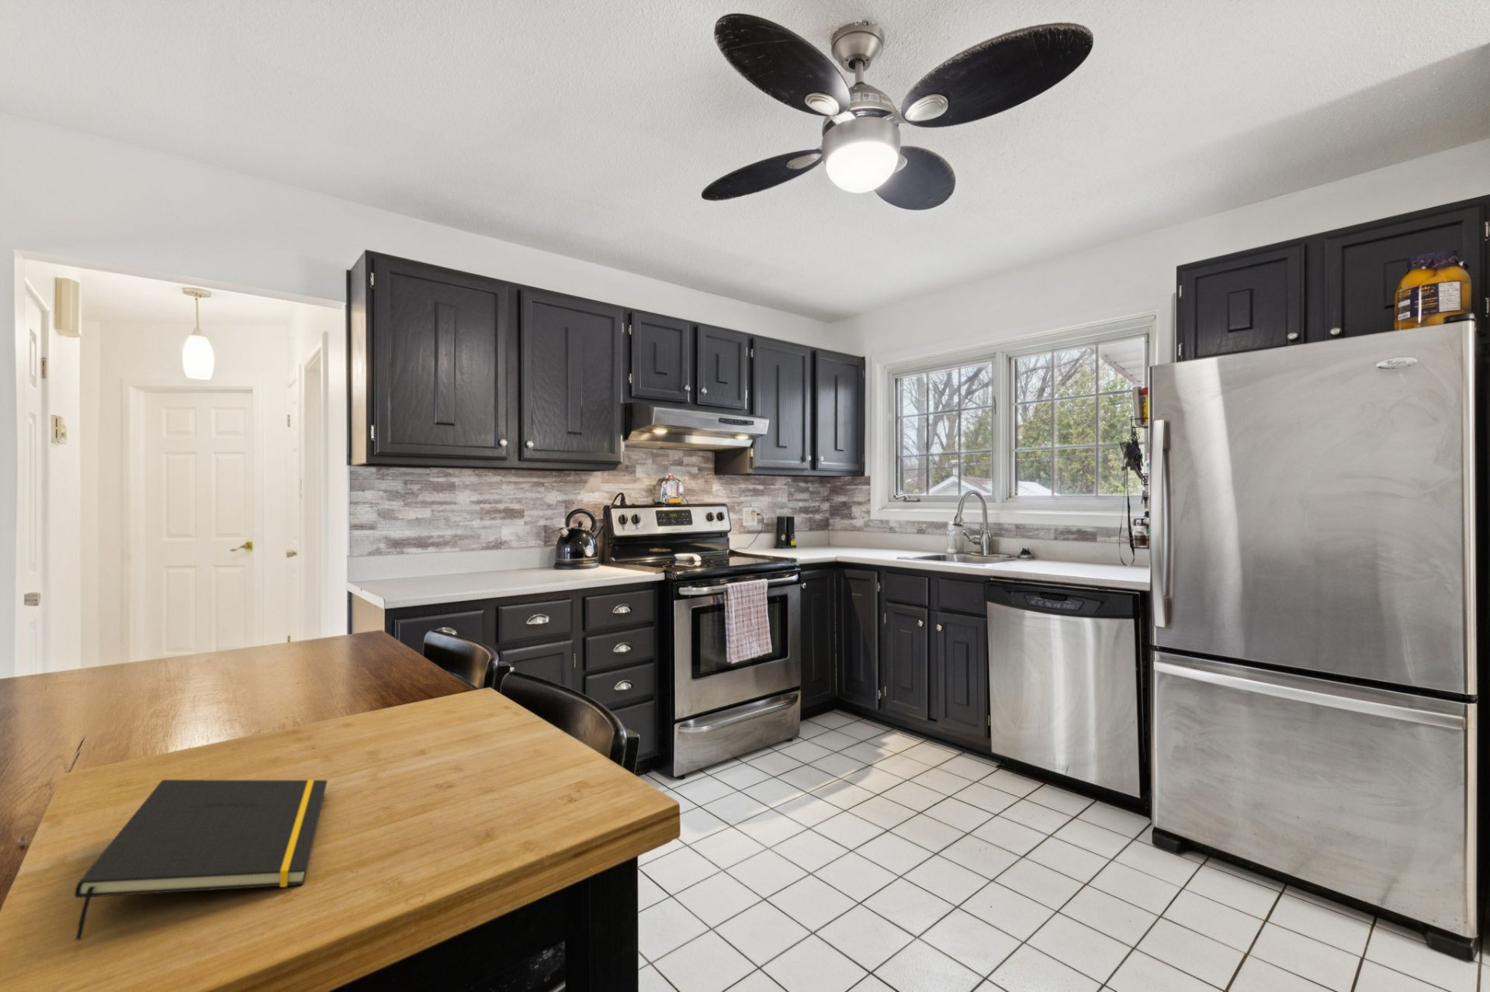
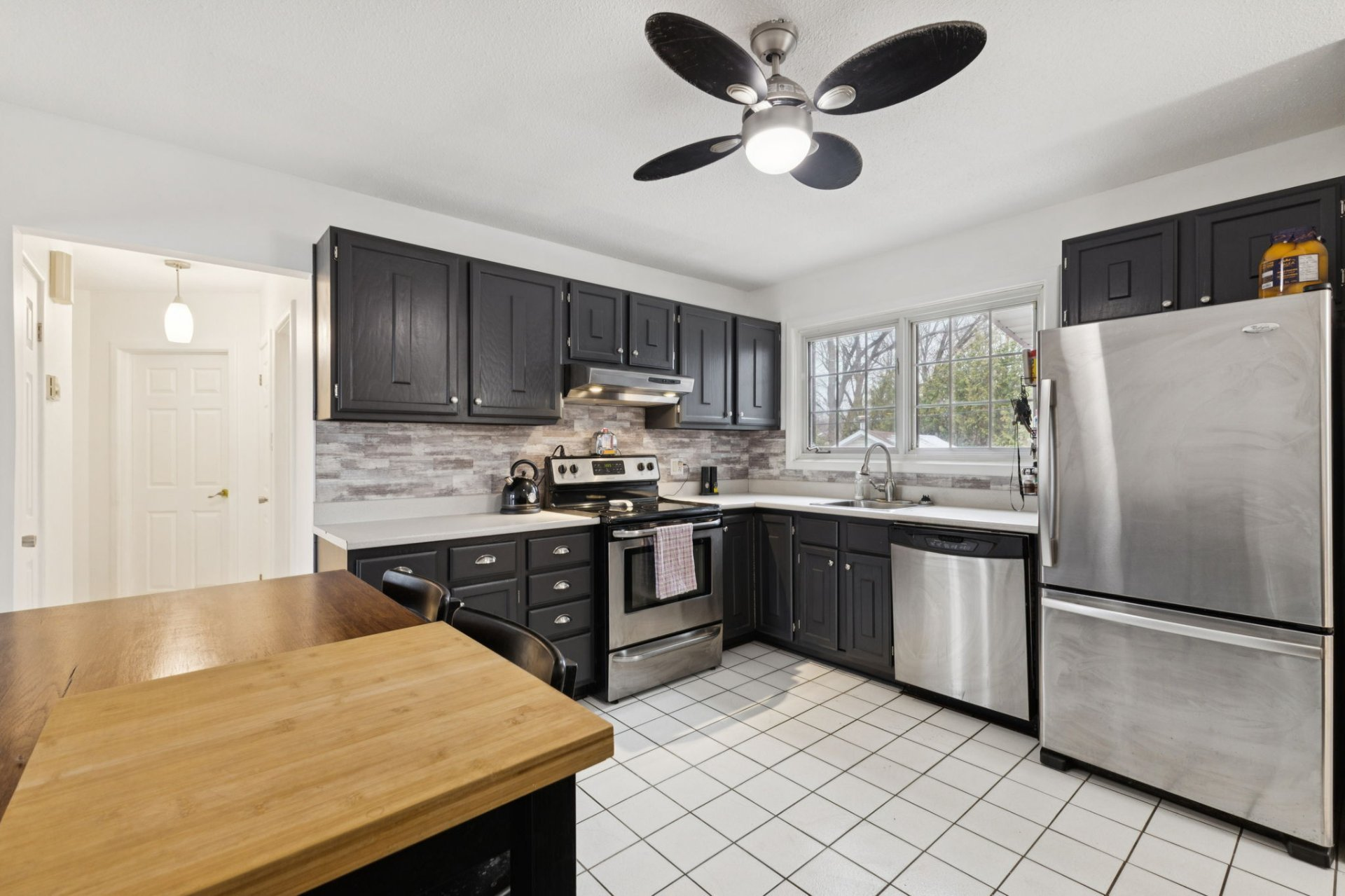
- notepad (226, 827)
